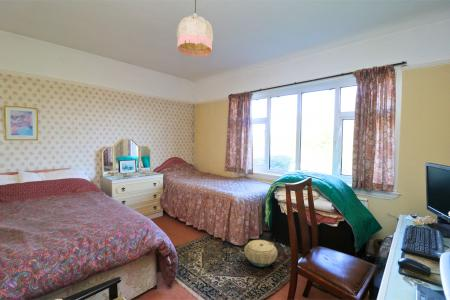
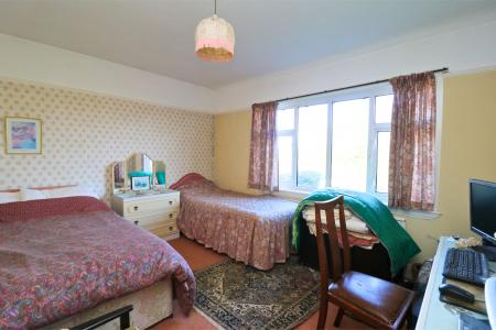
- basket (260, 252)
